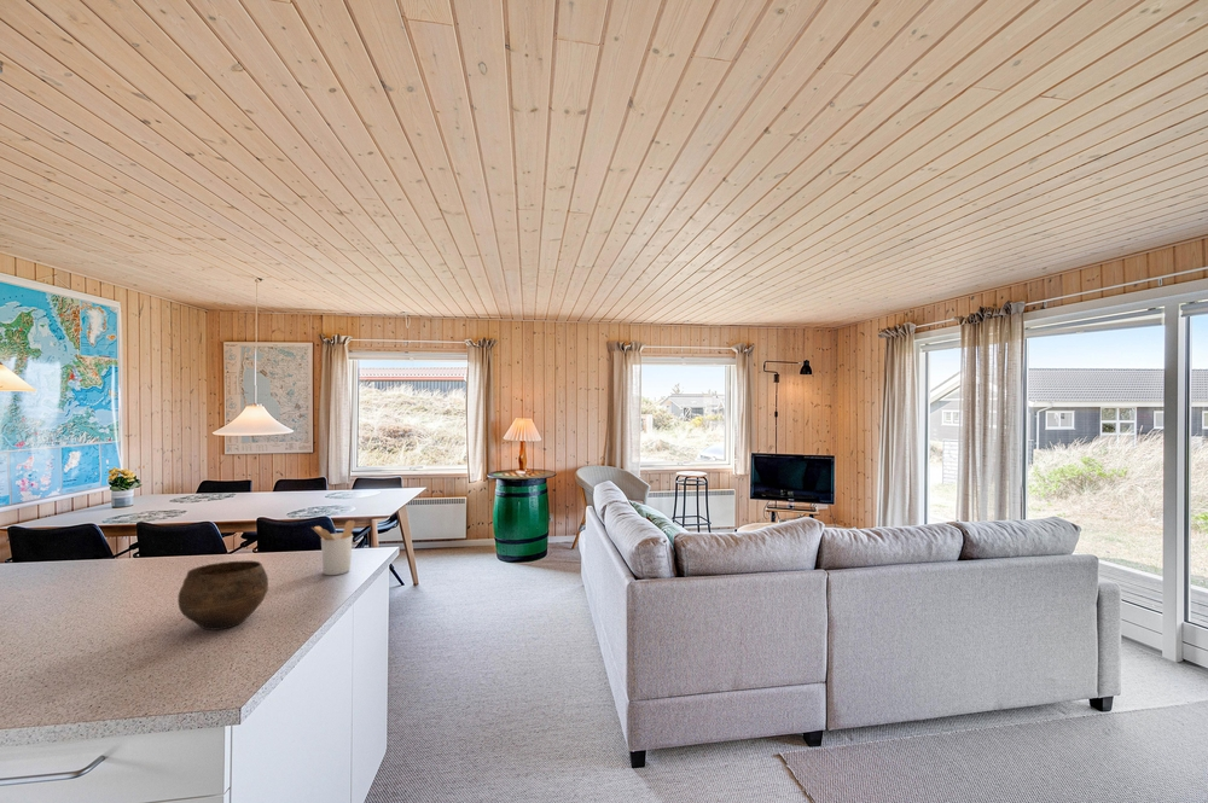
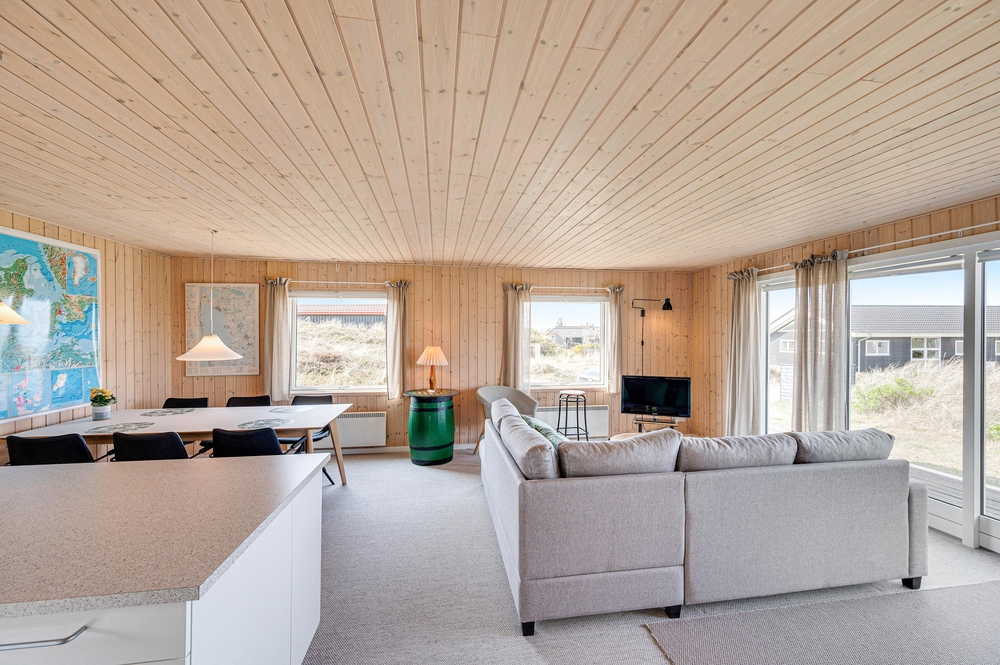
- utensil holder (331, 547)
- bowl (225, 593)
